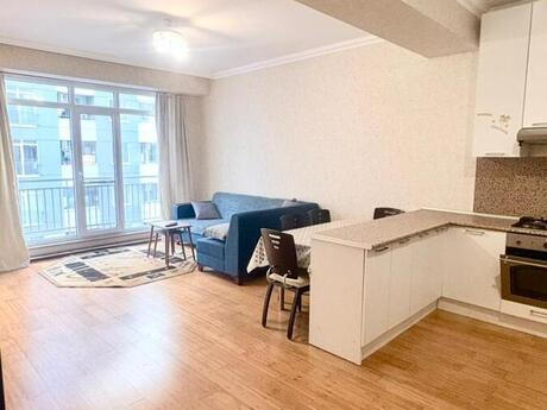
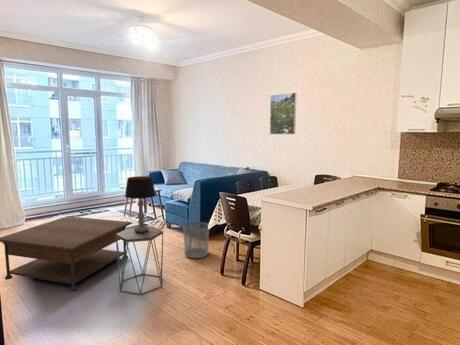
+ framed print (282, 114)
+ waste bin (196, 240)
+ coffee table (70, 248)
+ side table (138, 258)
+ table lamp (140, 204)
